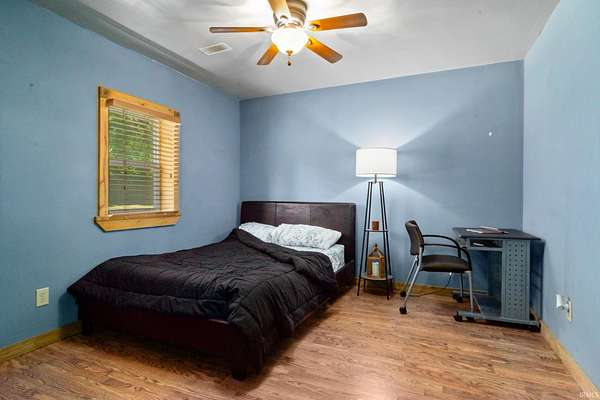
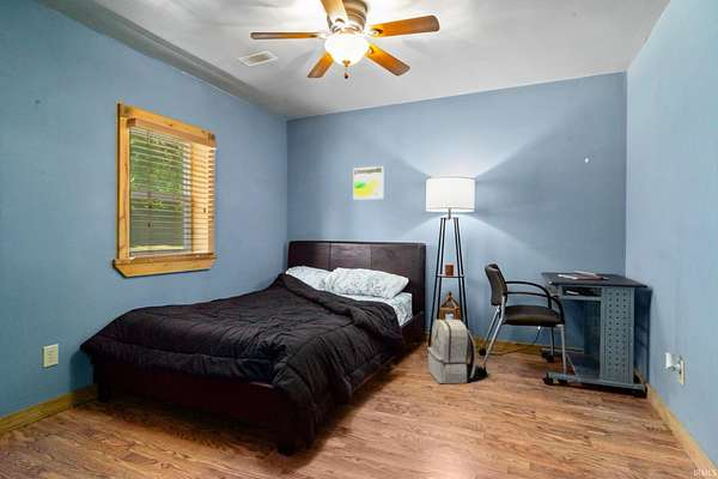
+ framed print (367, 183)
+ backpack (451, 347)
